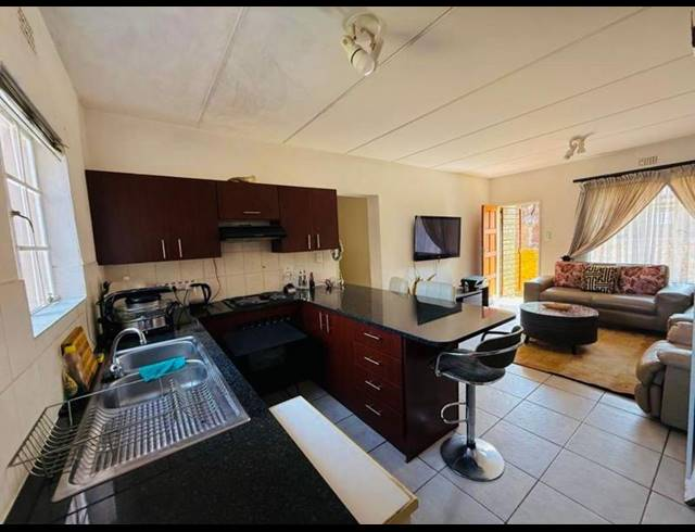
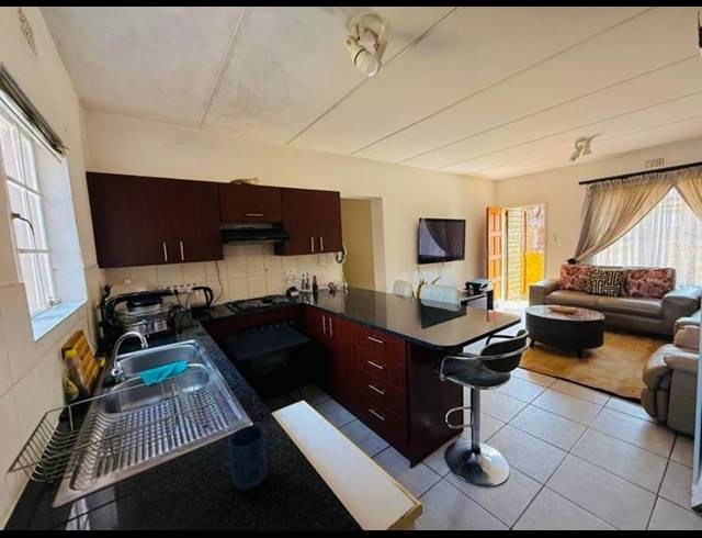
+ mug (251, 460)
